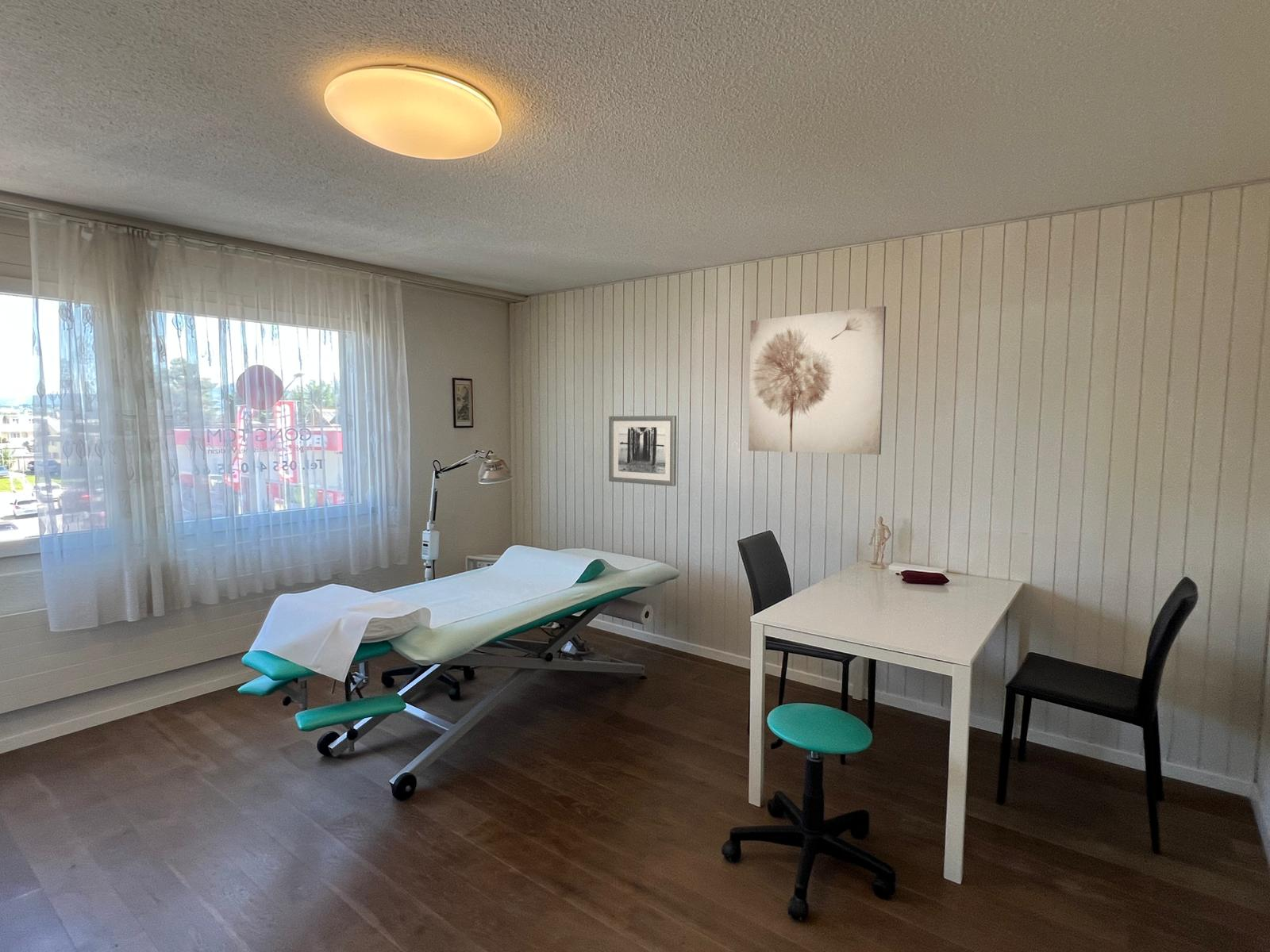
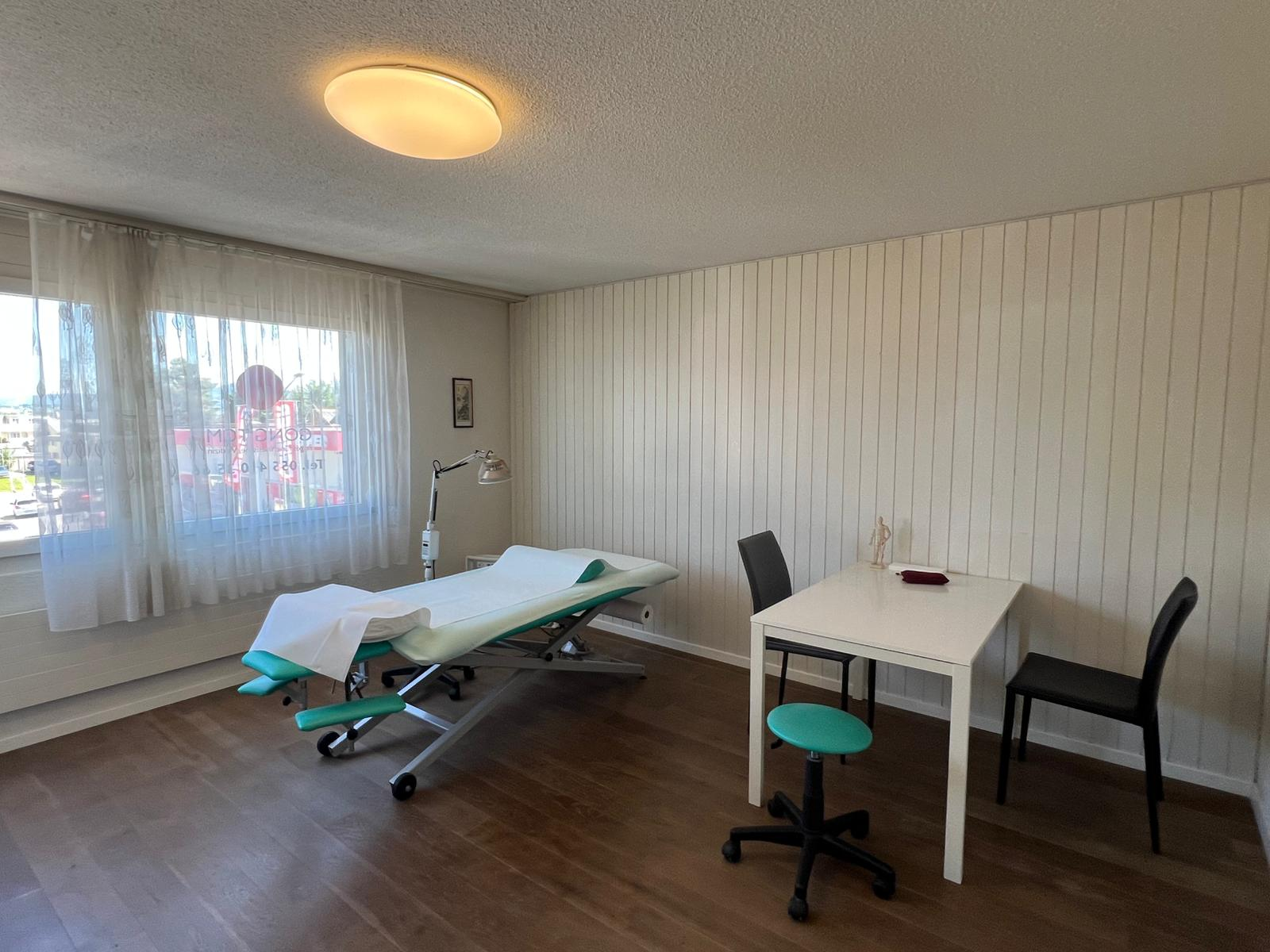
- wall art (641, 450)
- wall art (812, 383)
